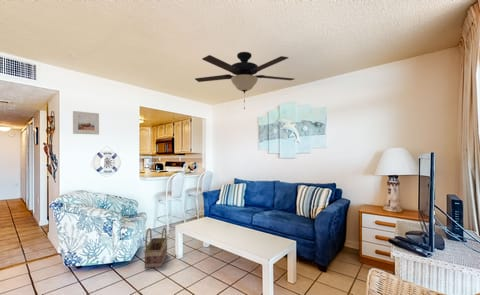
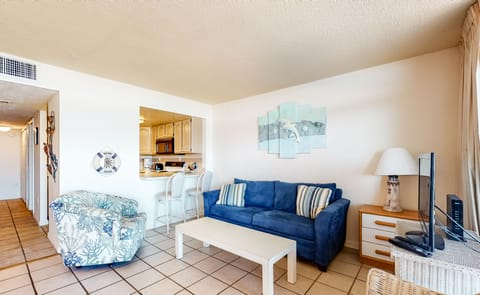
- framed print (86, 123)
- ceiling fan (244, 82)
- basket (156, 244)
